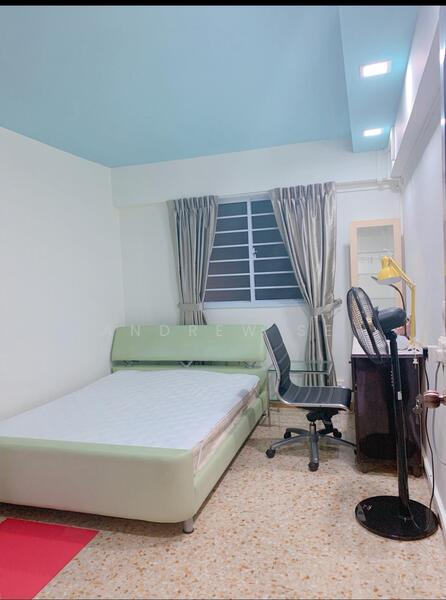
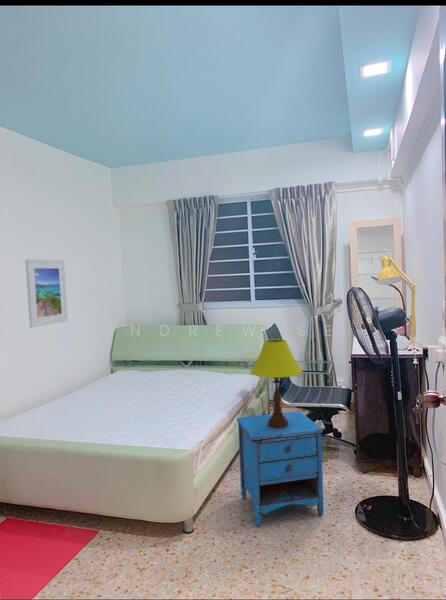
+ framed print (47, 292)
+ table lamp (276, 382)
+ nightstand (279, 464)
